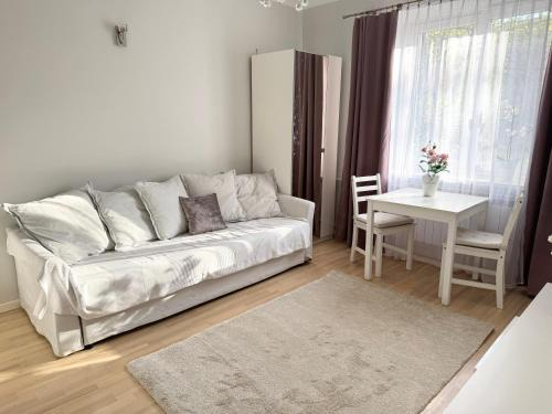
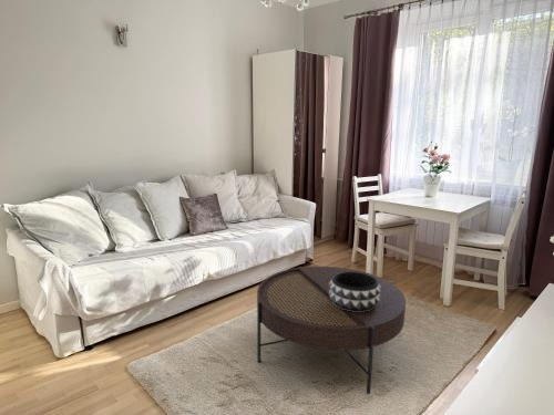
+ decorative bowl (353, 290)
+ coffee table (328, 319)
